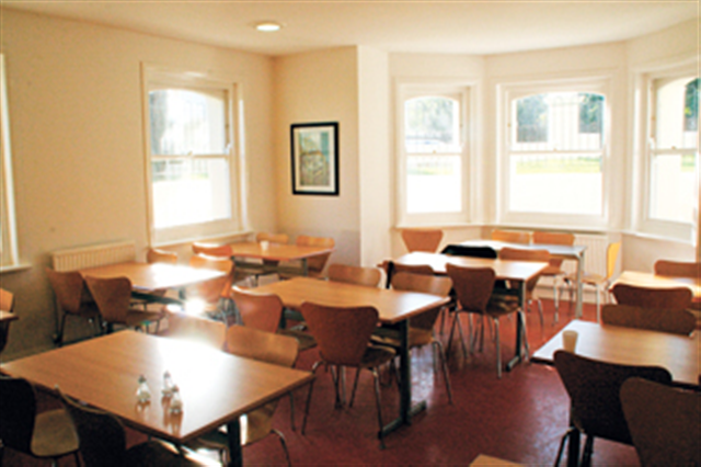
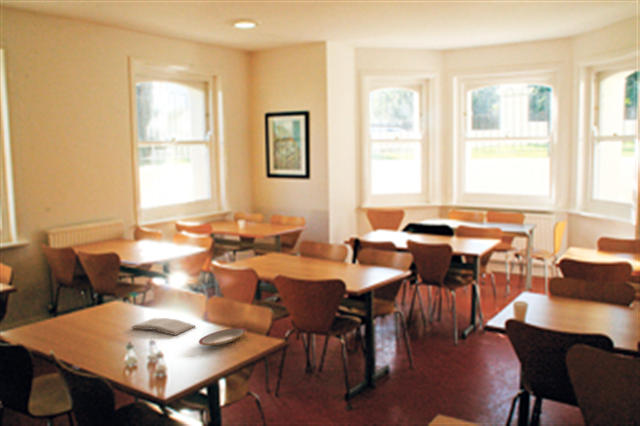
+ plate (223, 338)
+ book (163, 324)
